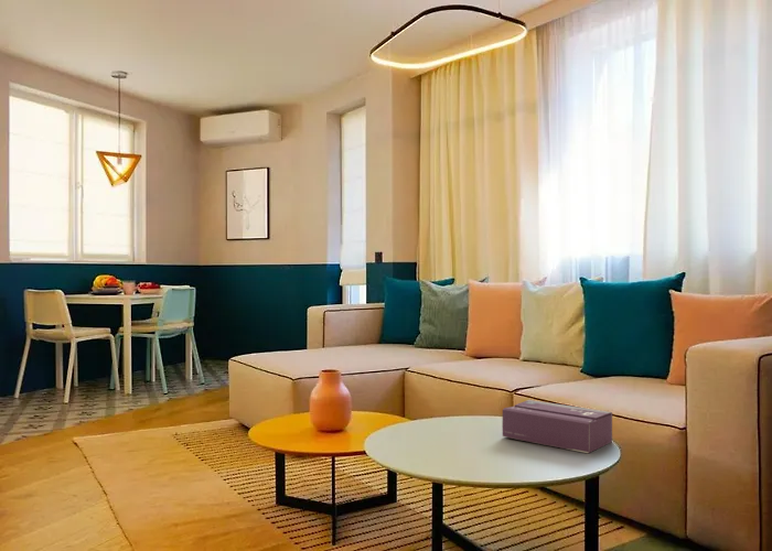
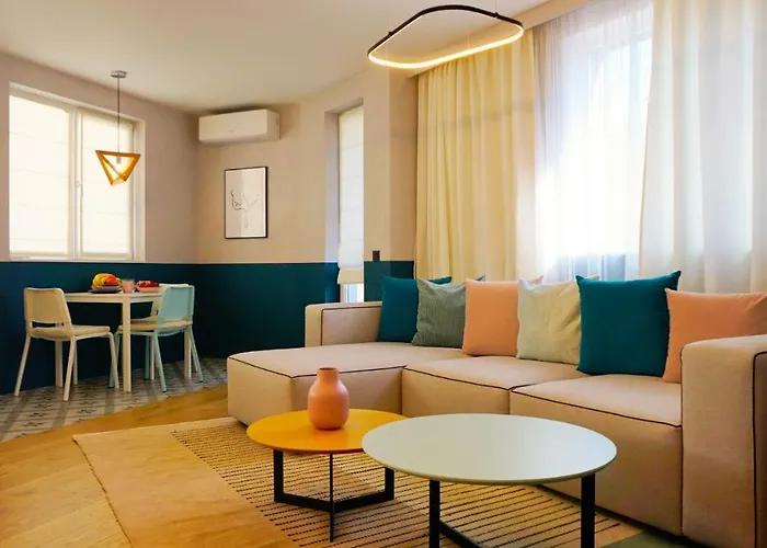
- tissue box (556, 424)
